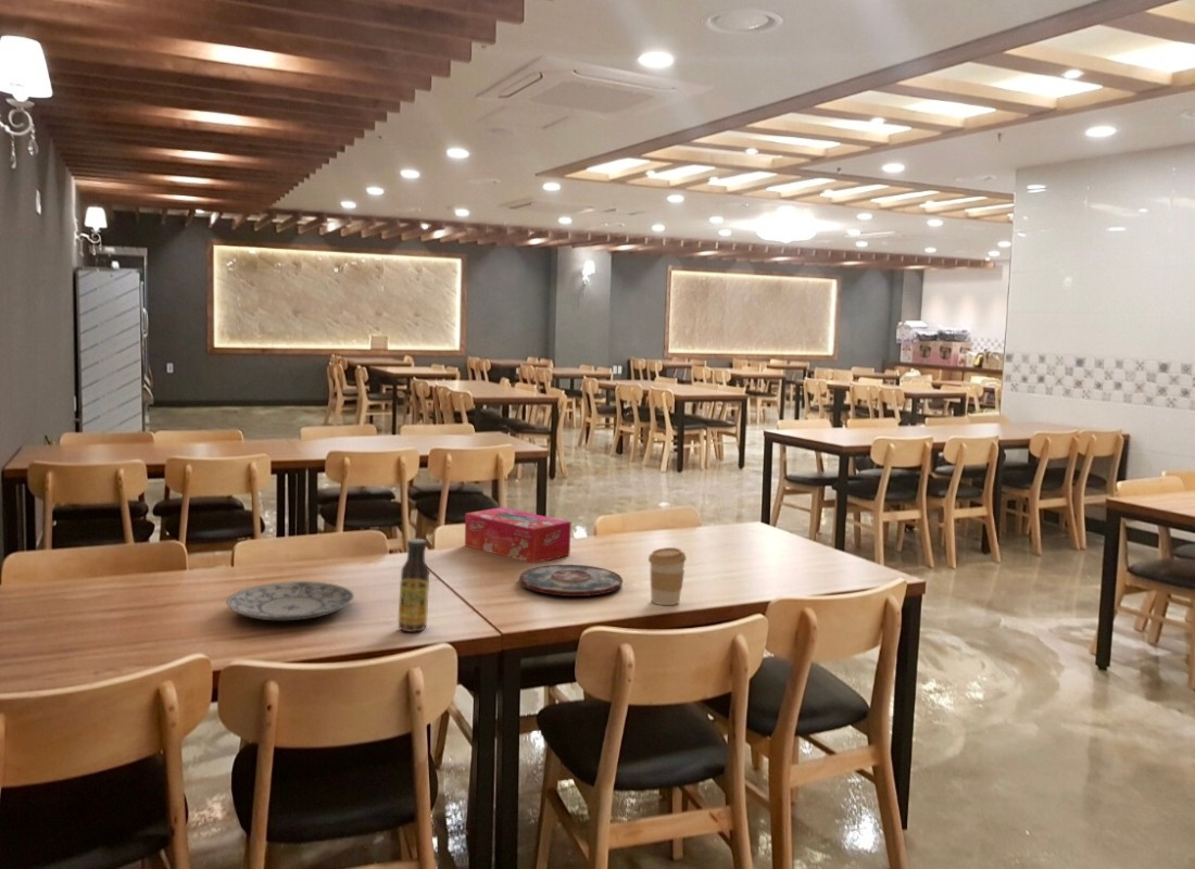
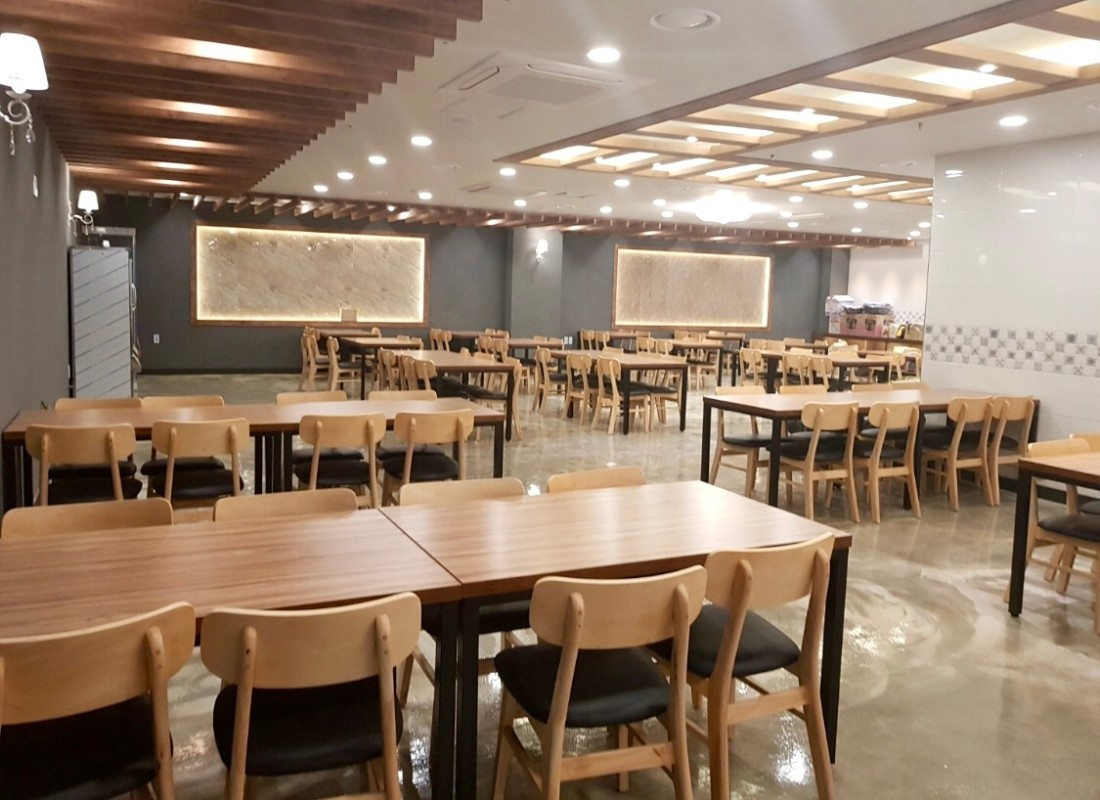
- plate (570, 580)
- plate (291, 604)
- tissue box (516, 533)
- sauce bottle (414, 584)
- coffee cup (666, 575)
